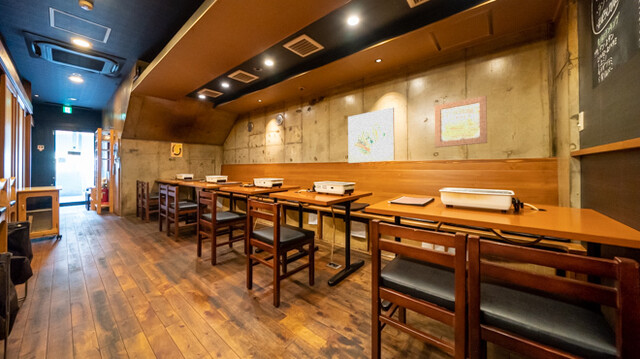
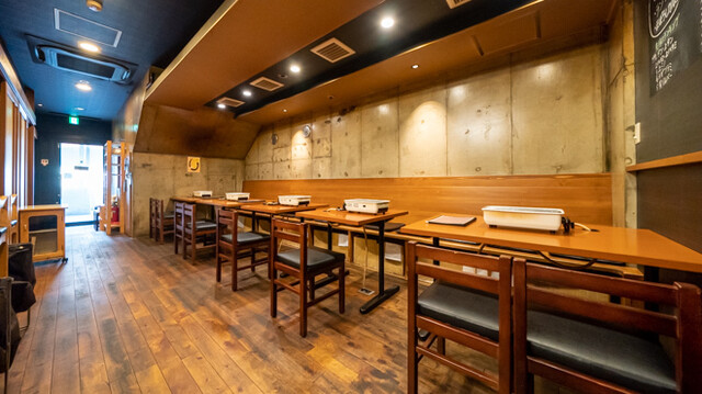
- wall art (369, 137)
- wall art (459, 123)
